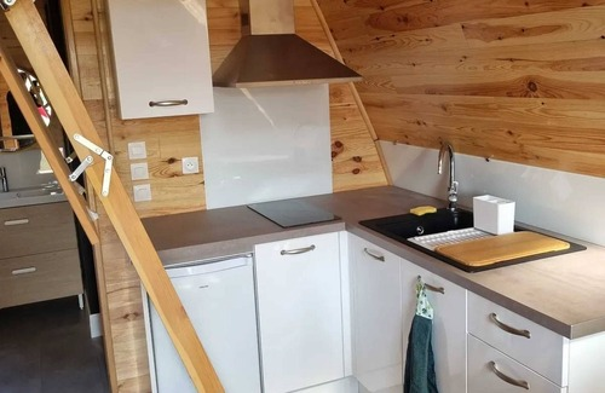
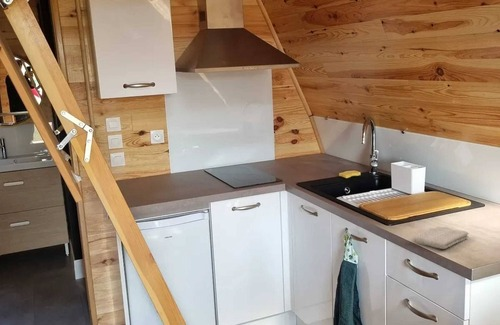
+ washcloth (441, 236)
